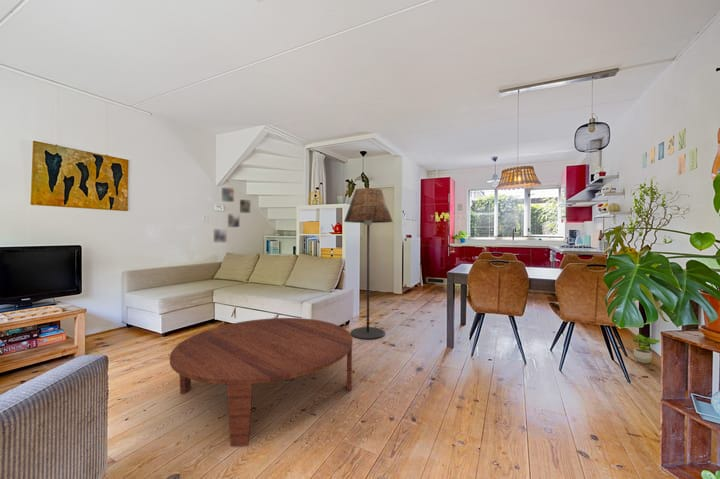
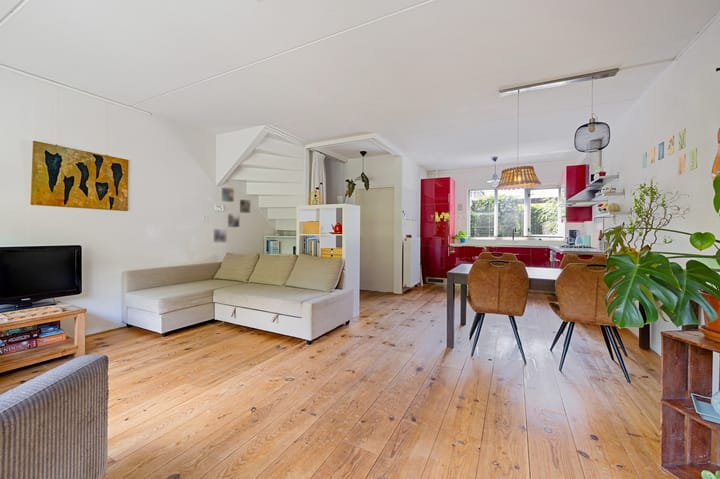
- potted plant (646, 347)
- floor lamp (368, 262)
- coffee table (268, 364)
